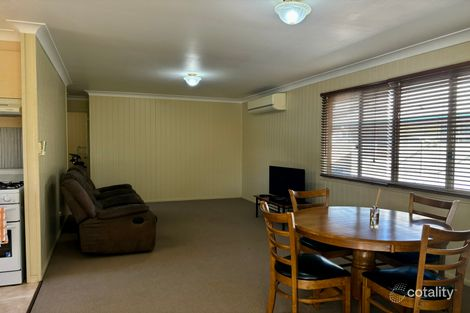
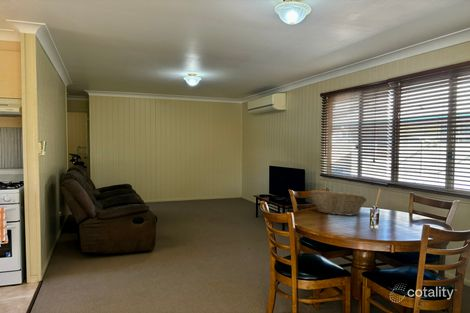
+ fruit basket (336, 200)
